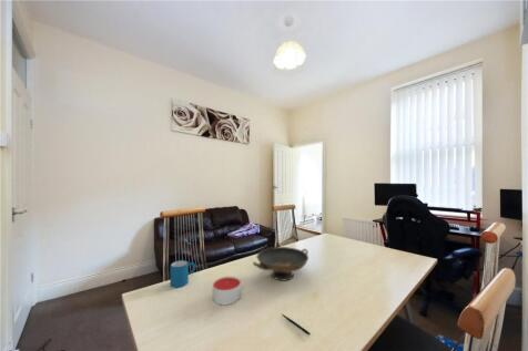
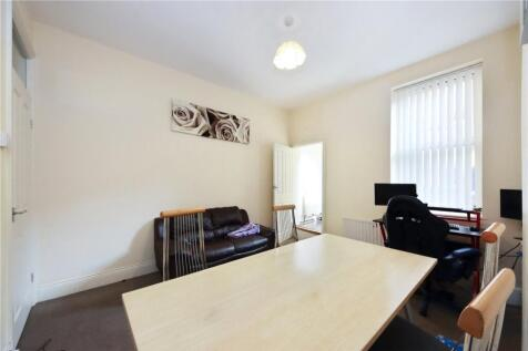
- candle (226, 289)
- mug (183, 272)
- decorative bowl (282, 265)
- pen (294, 322)
